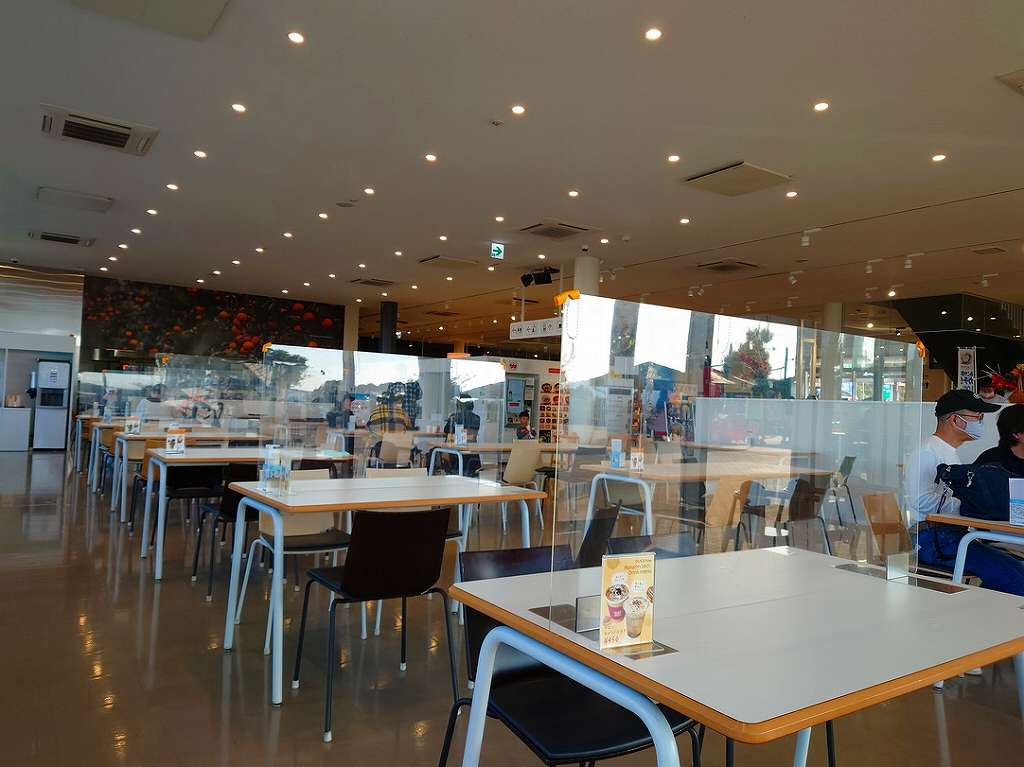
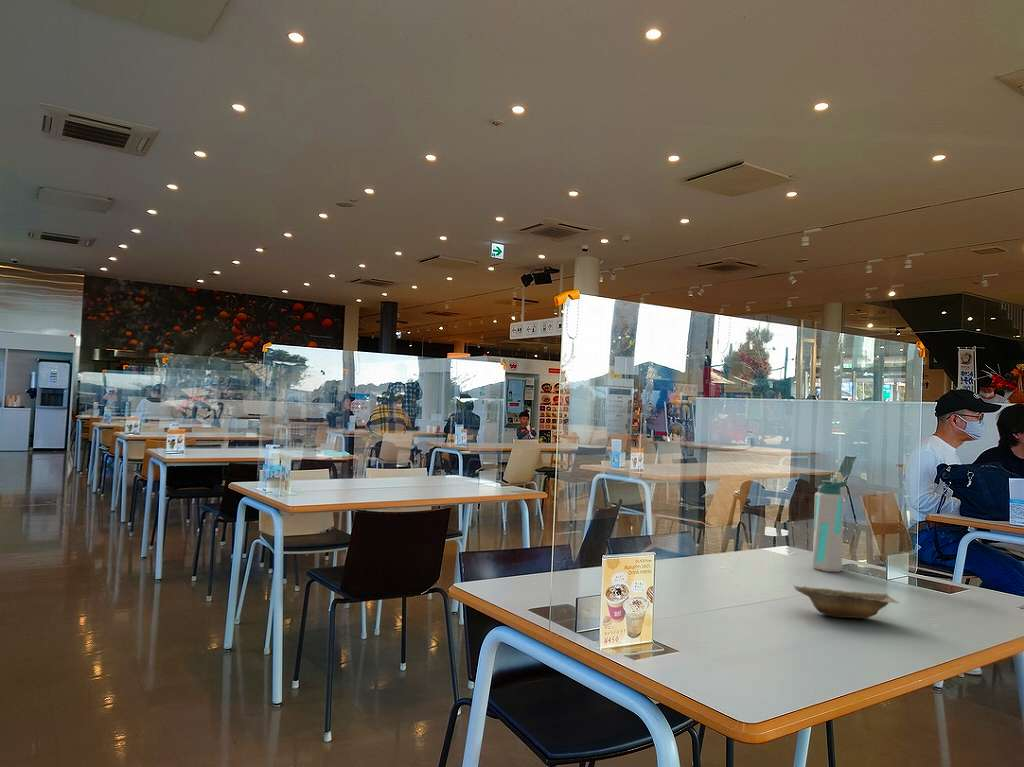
+ water bottle (830, 524)
+ tray (844, 603)
